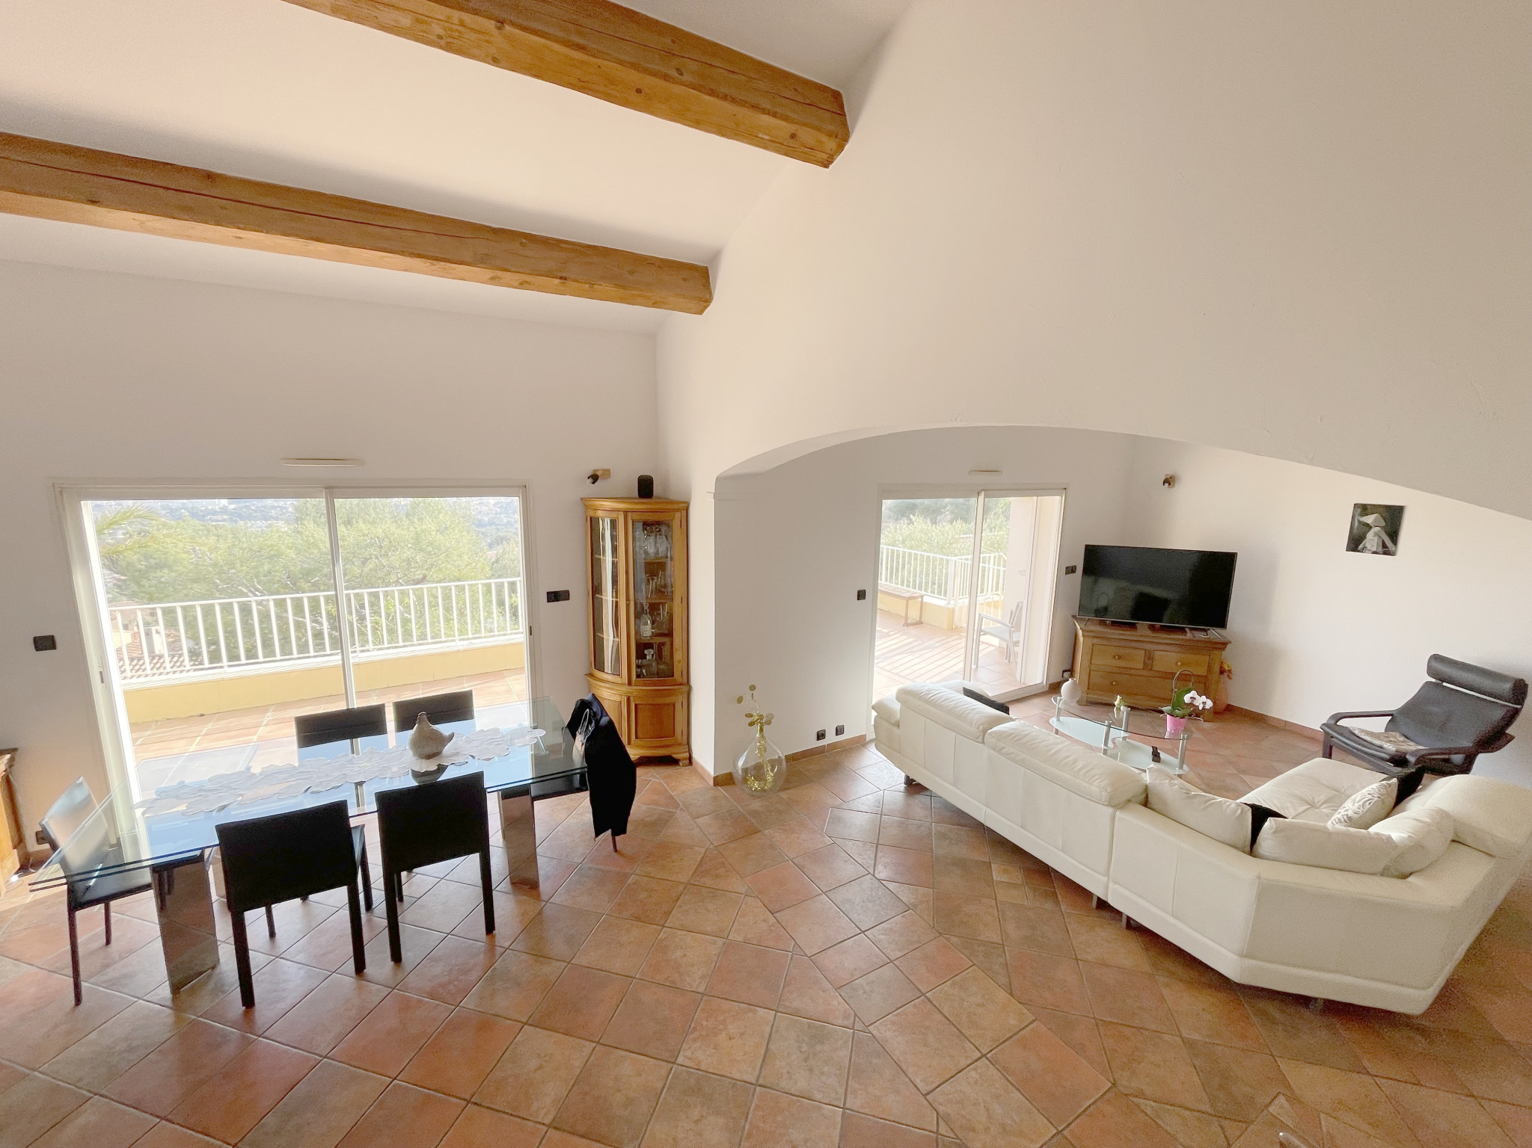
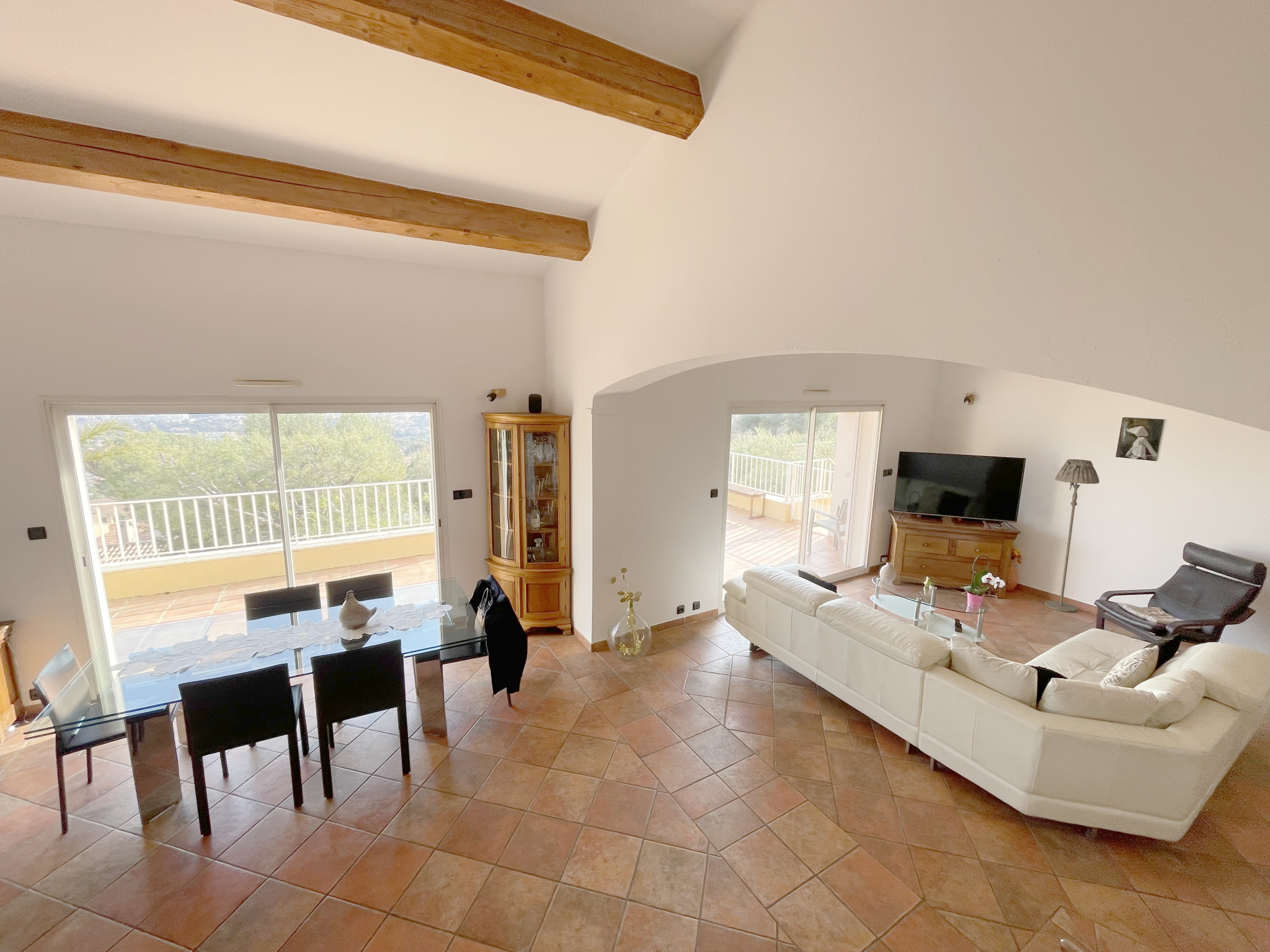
+ floor lamp (1069, 535)
